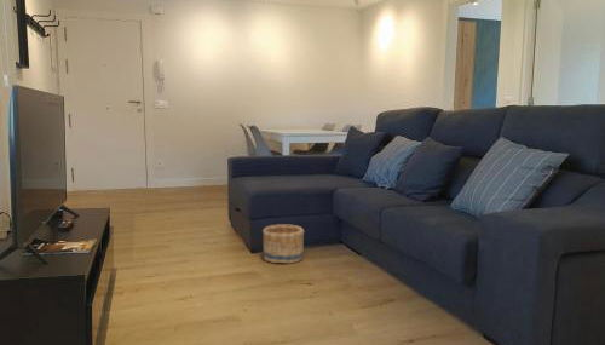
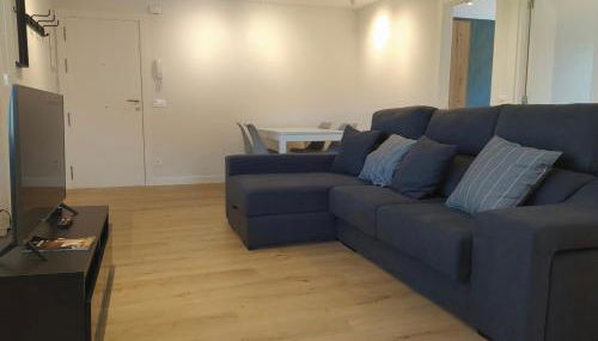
- basket (283, 243)
